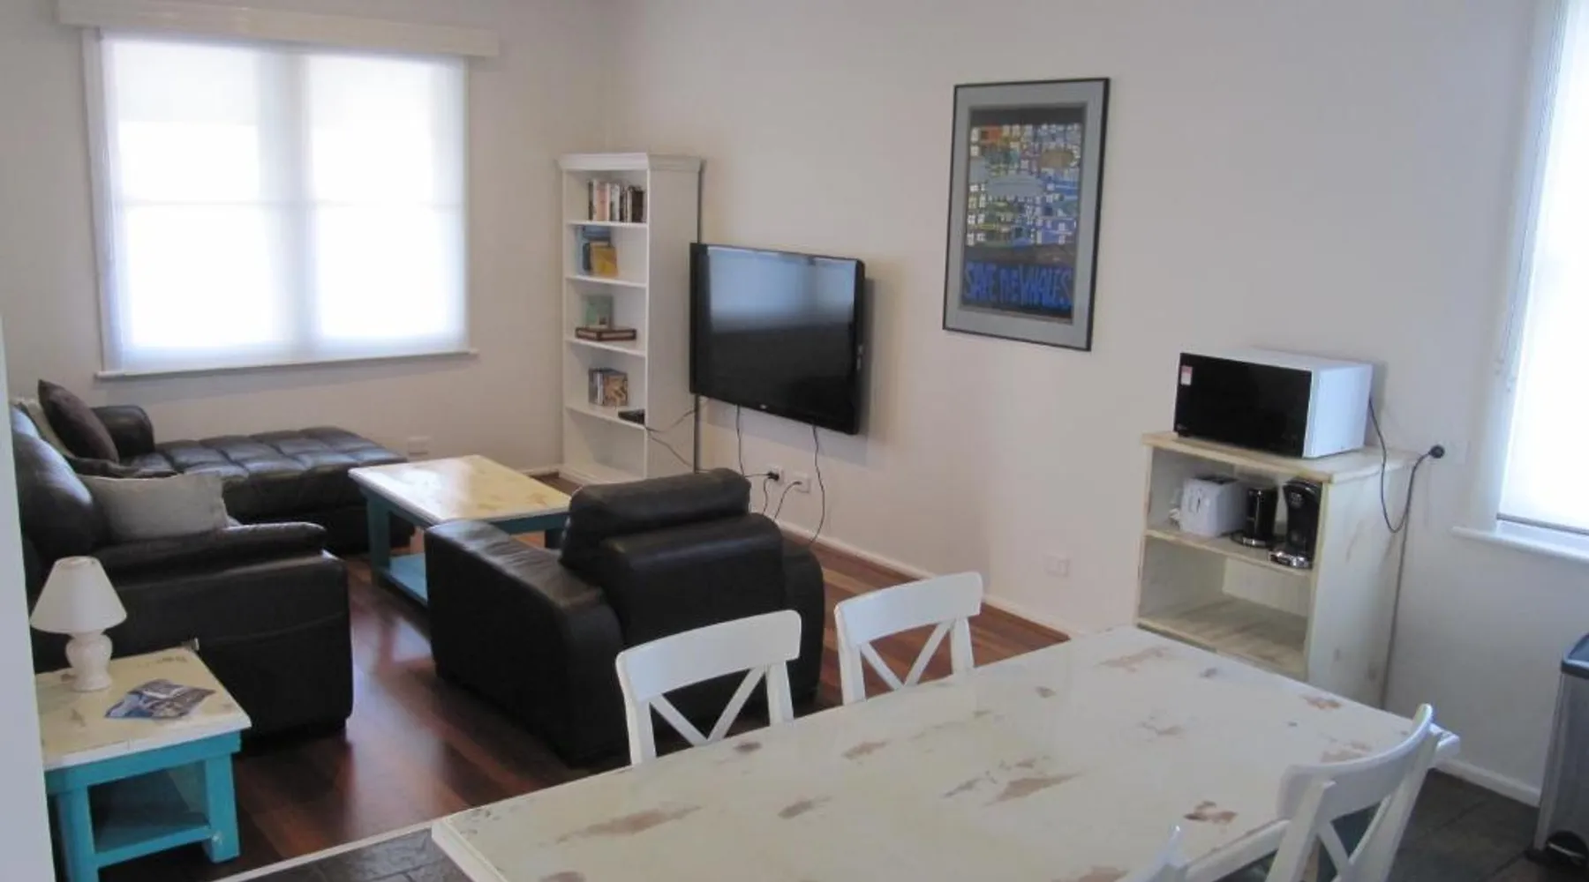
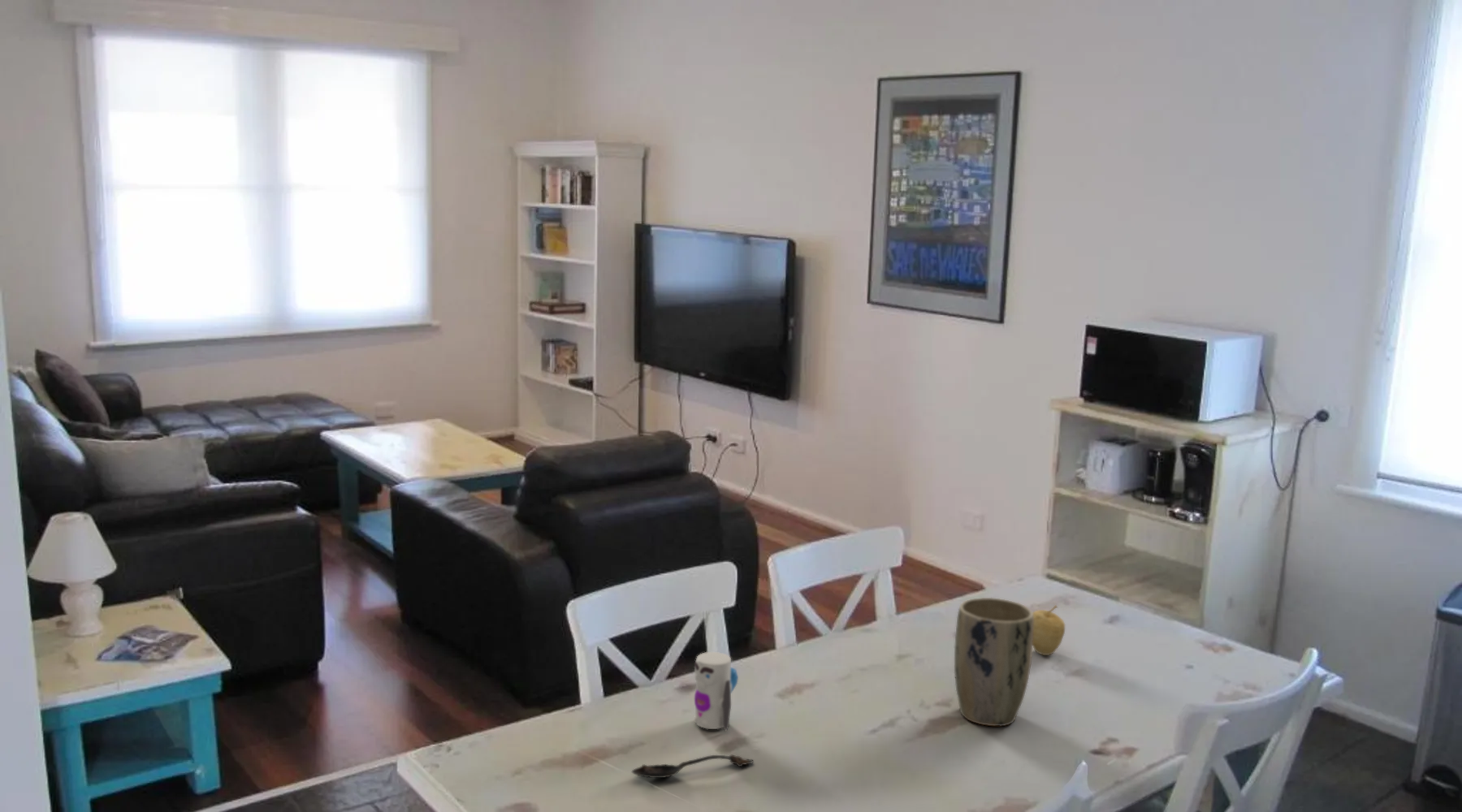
+ toy (718, 689)
+ fruit (1044, 628)
+ plant pot (992, 663)
+ spoon (694, 763)
